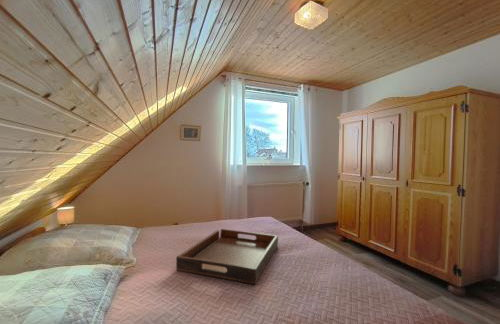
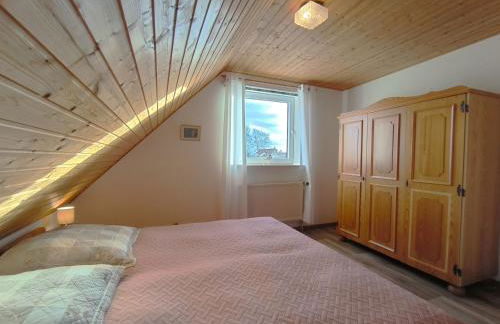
- serving tray (233, 250)
